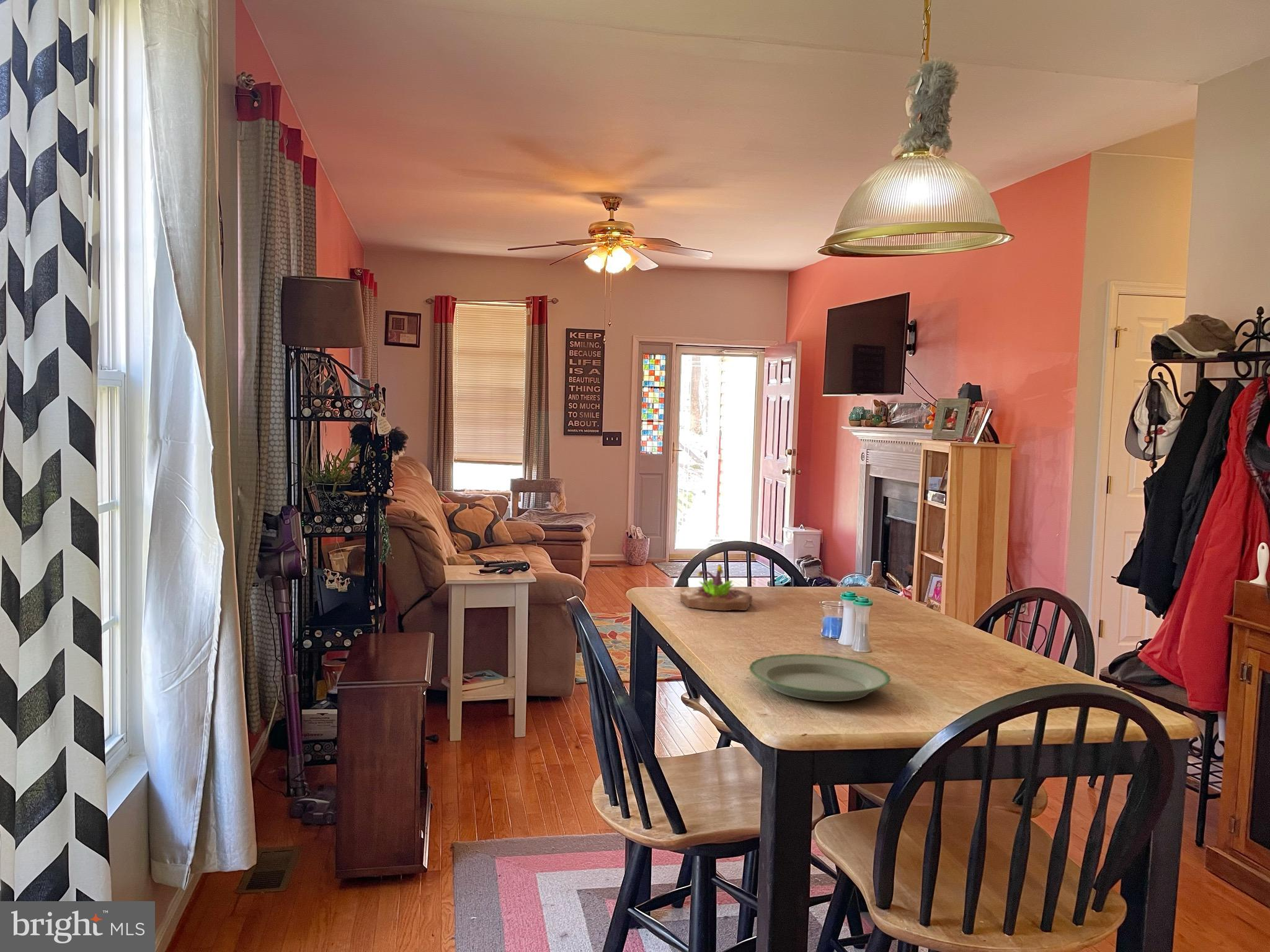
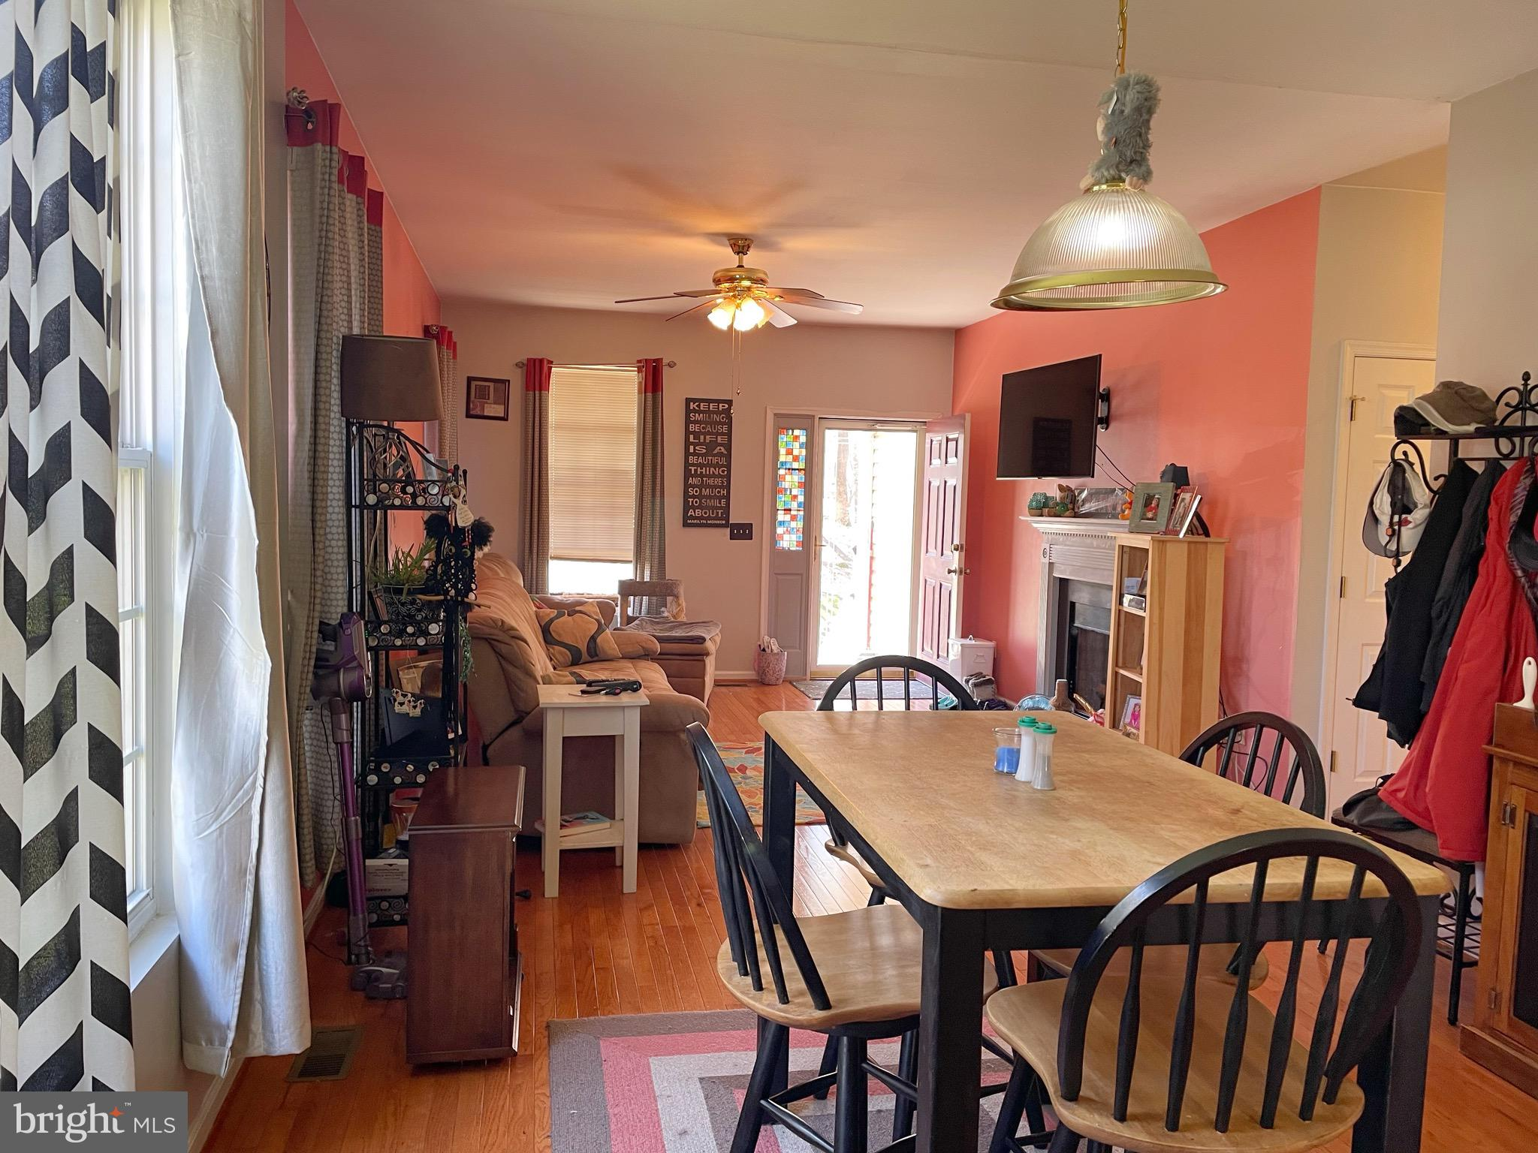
- succulent planter (717, 583)
- plate (819, 679)
